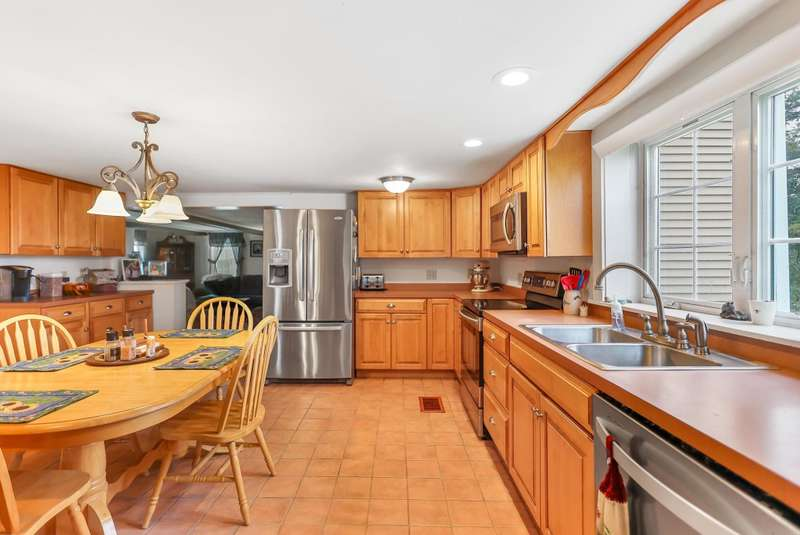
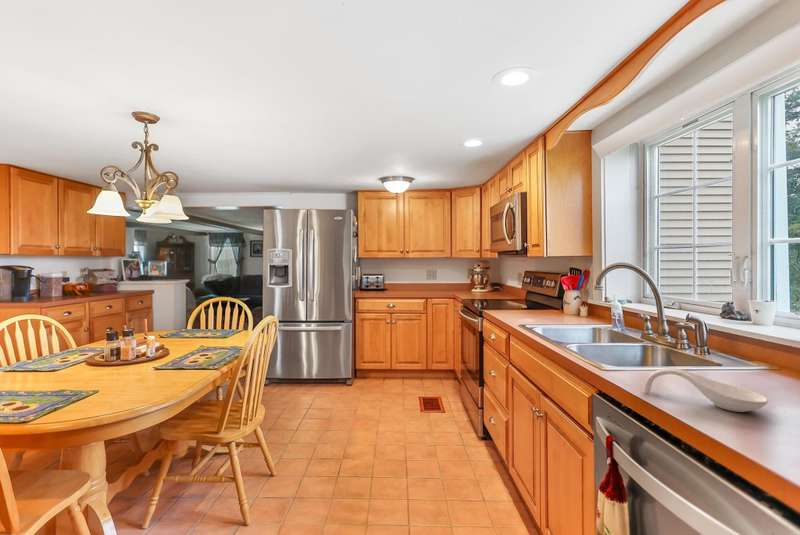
+ spoon rest (701, 387)
